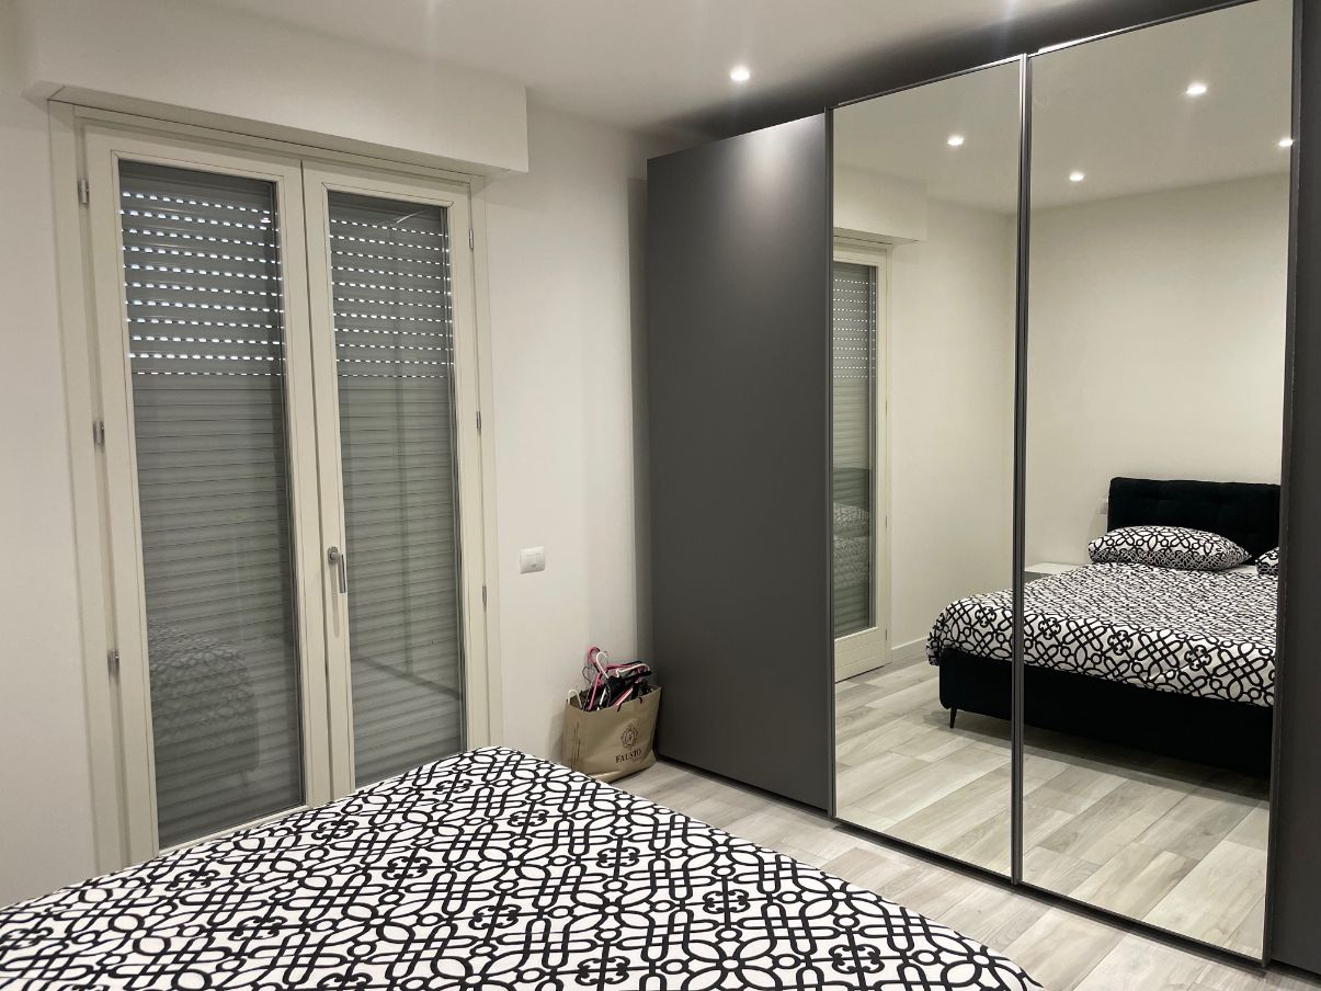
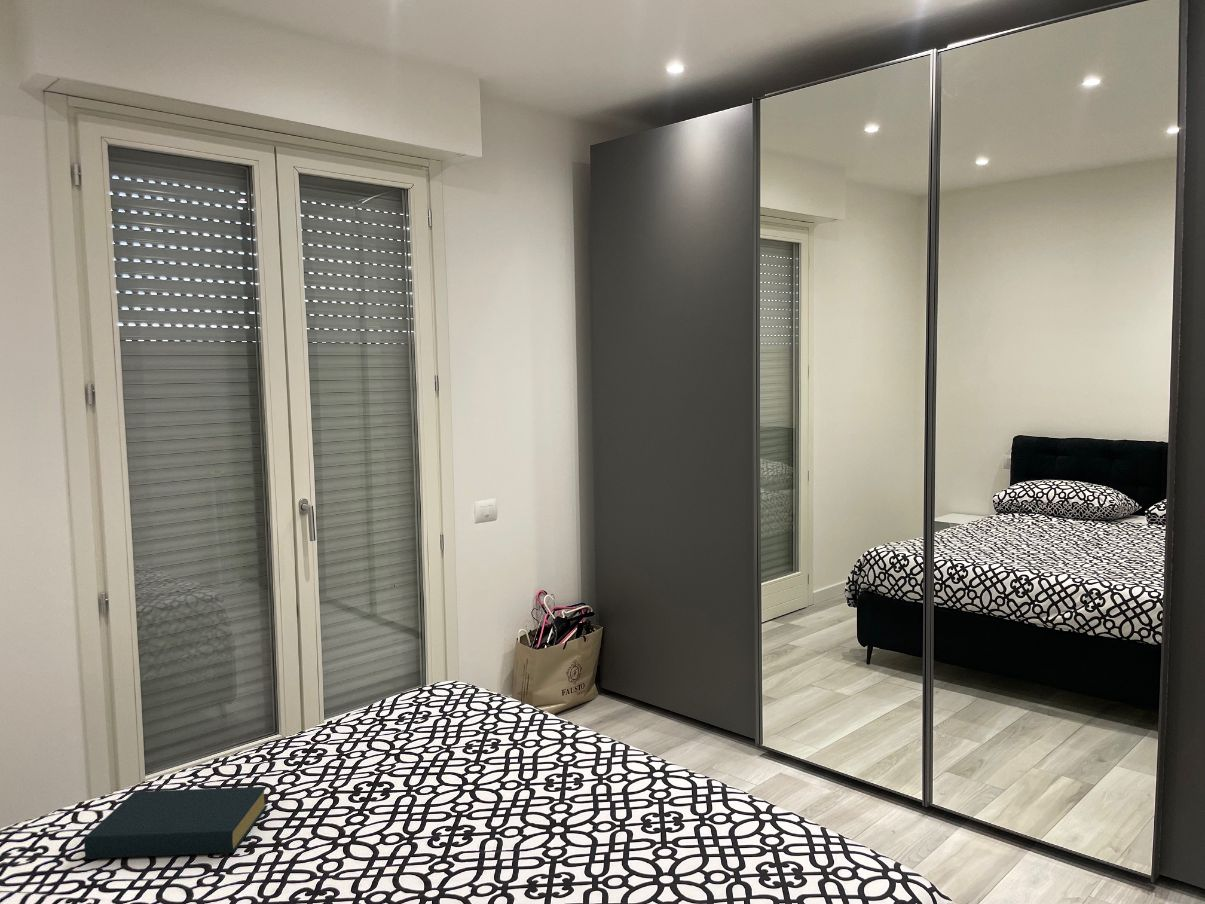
+ hardback book (181, 821)
